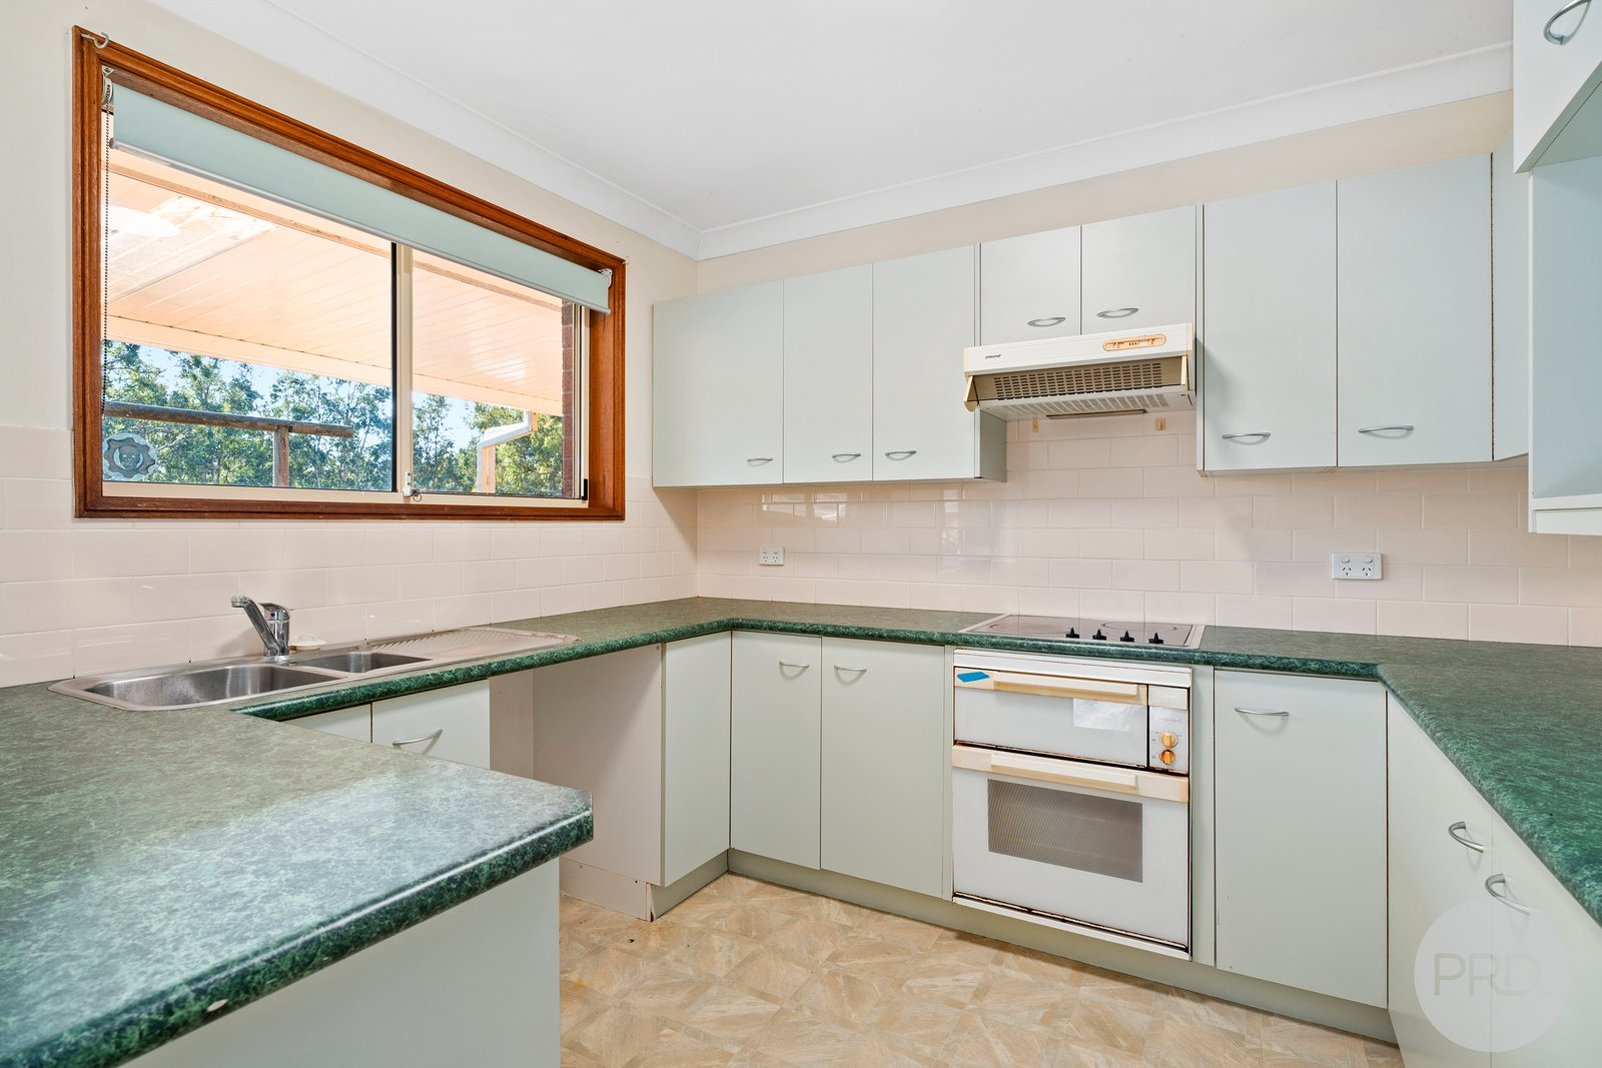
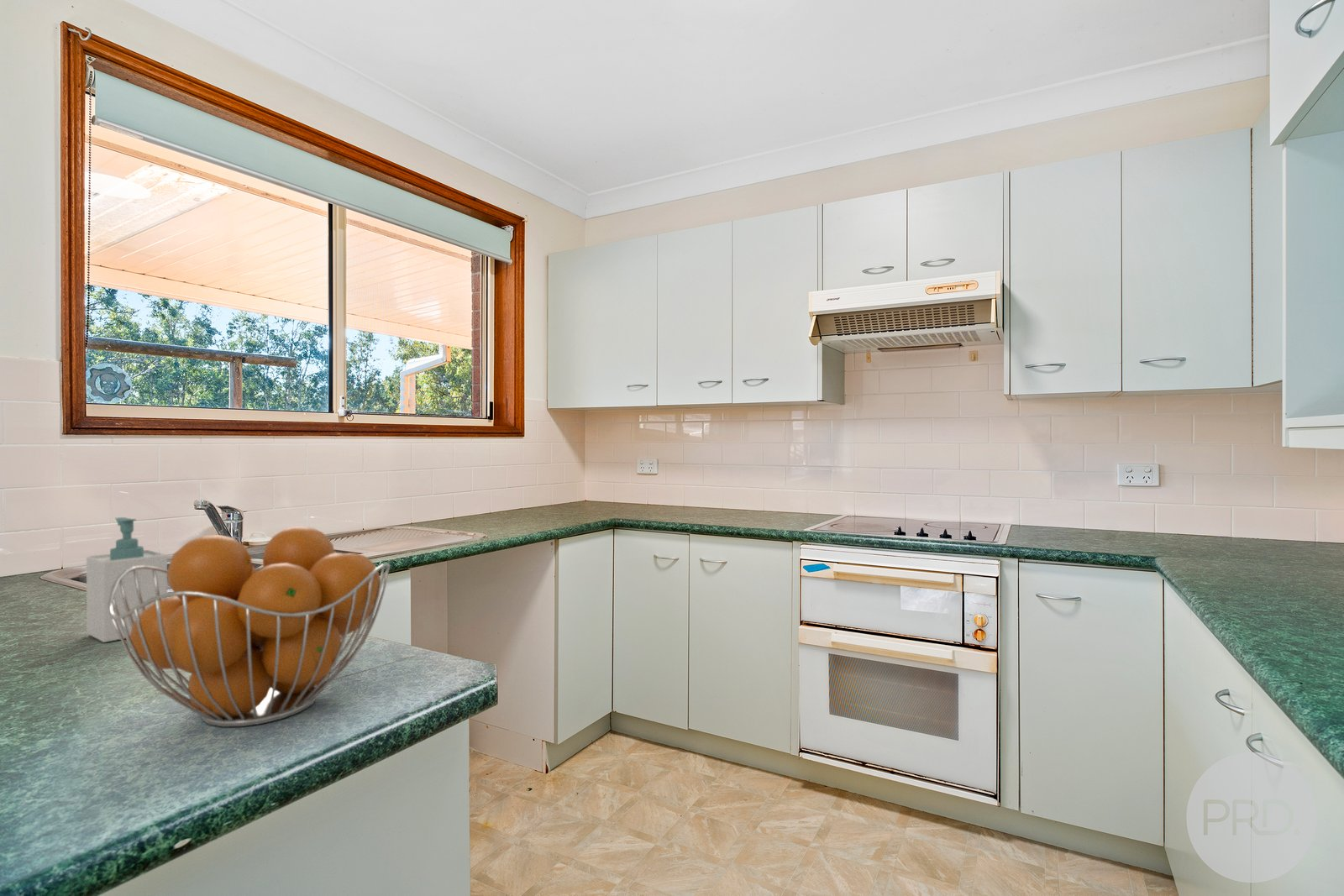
+ soap bottle (127, 575)
+ fruit basket (260, 618)
